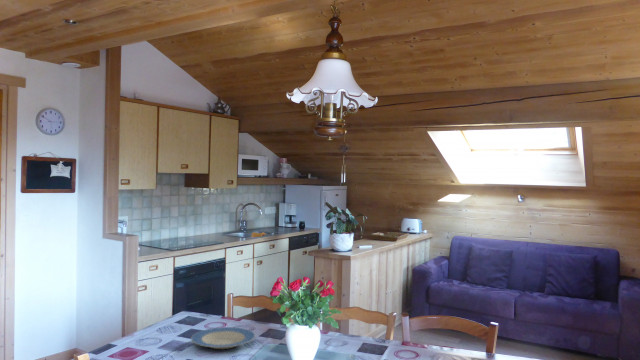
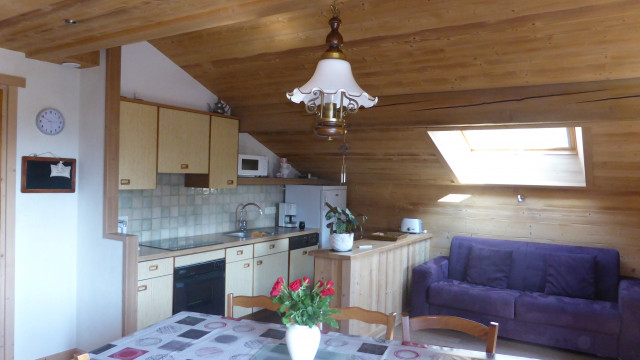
- plate (223, 340)
